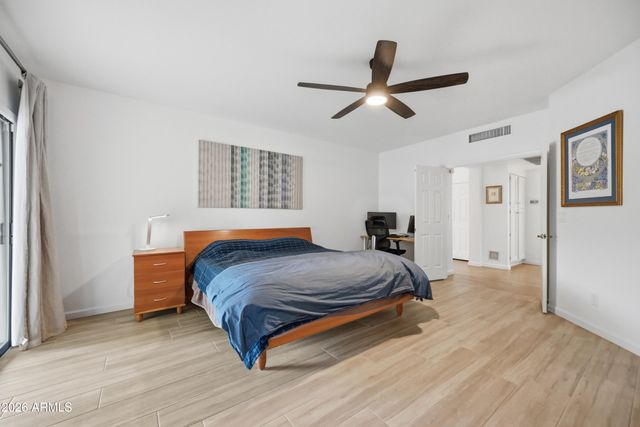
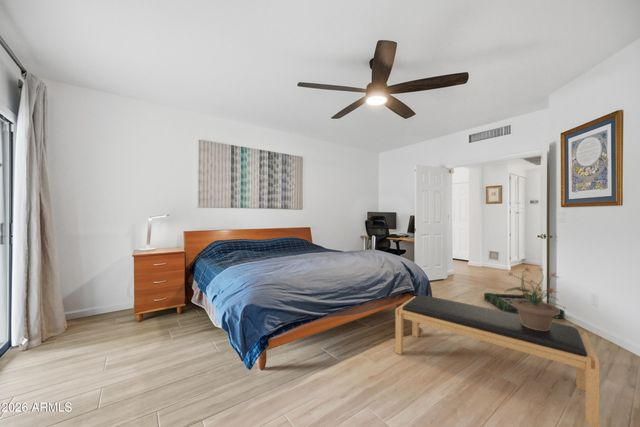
+ plant pot (517, 308)
+ potted plant (534, 296)
+ bench (480, 339)
